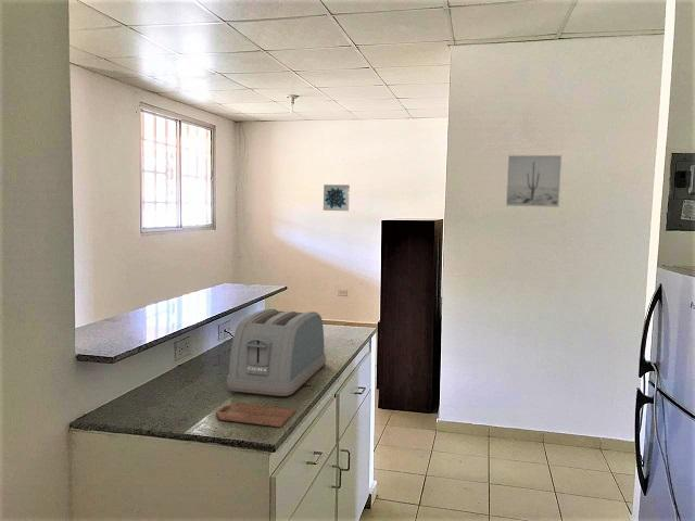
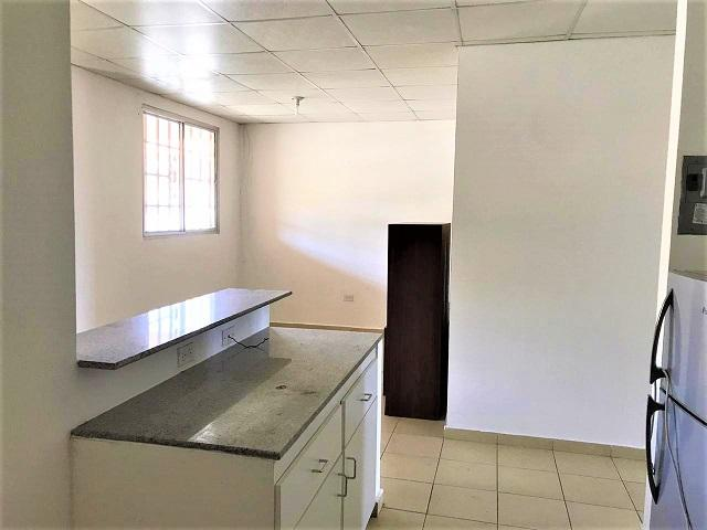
- wall art (532, 180)
- toaster (280, 345)
- cutting board (253, 414)
- wall art (336, 198)
